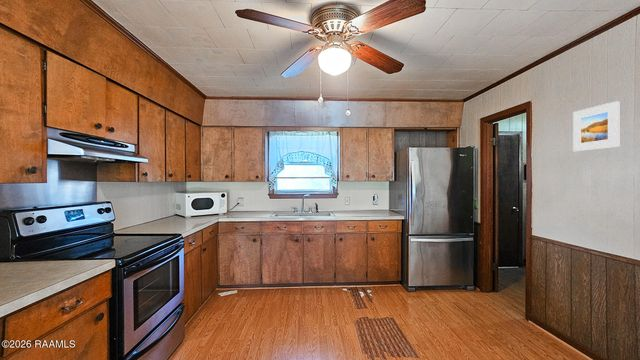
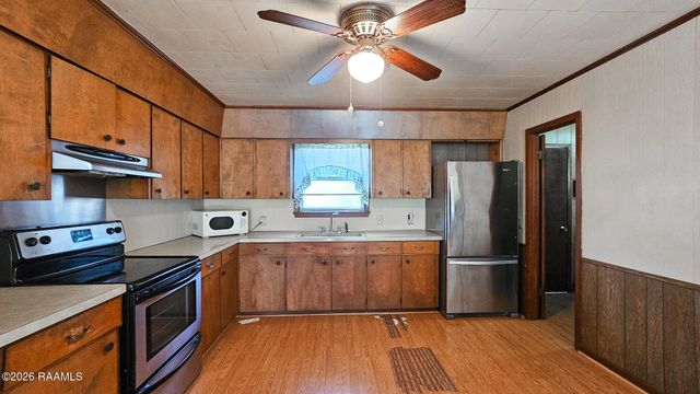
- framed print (594, 128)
